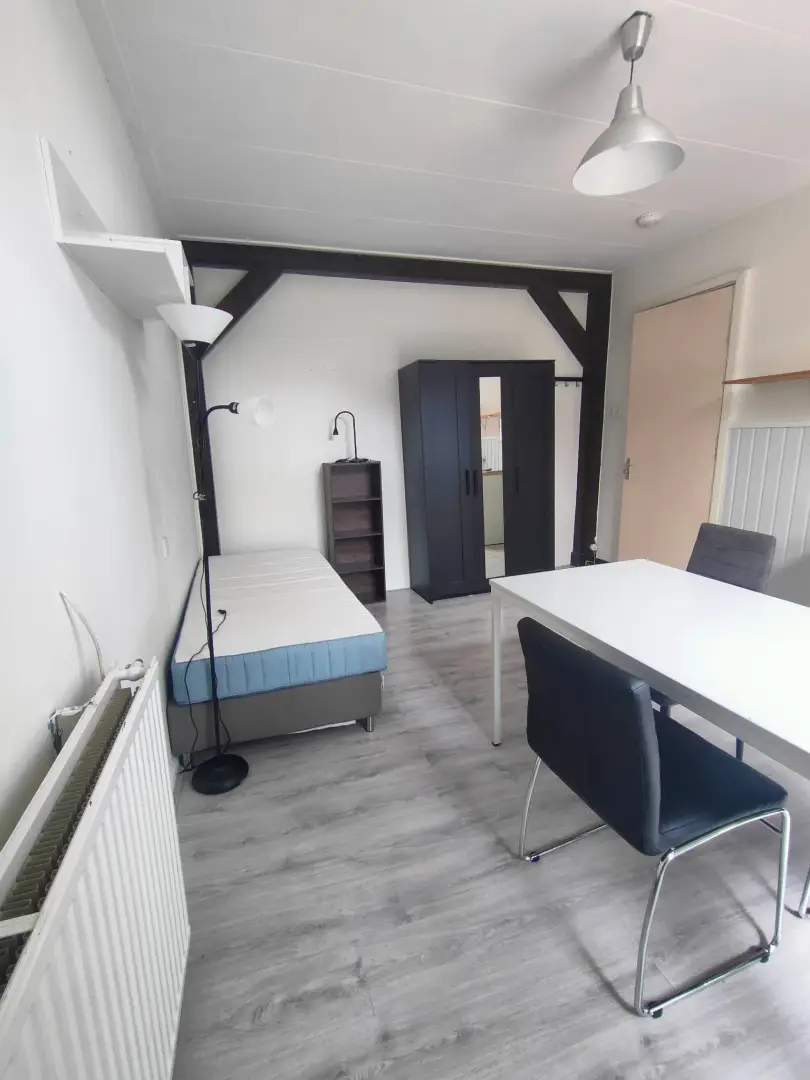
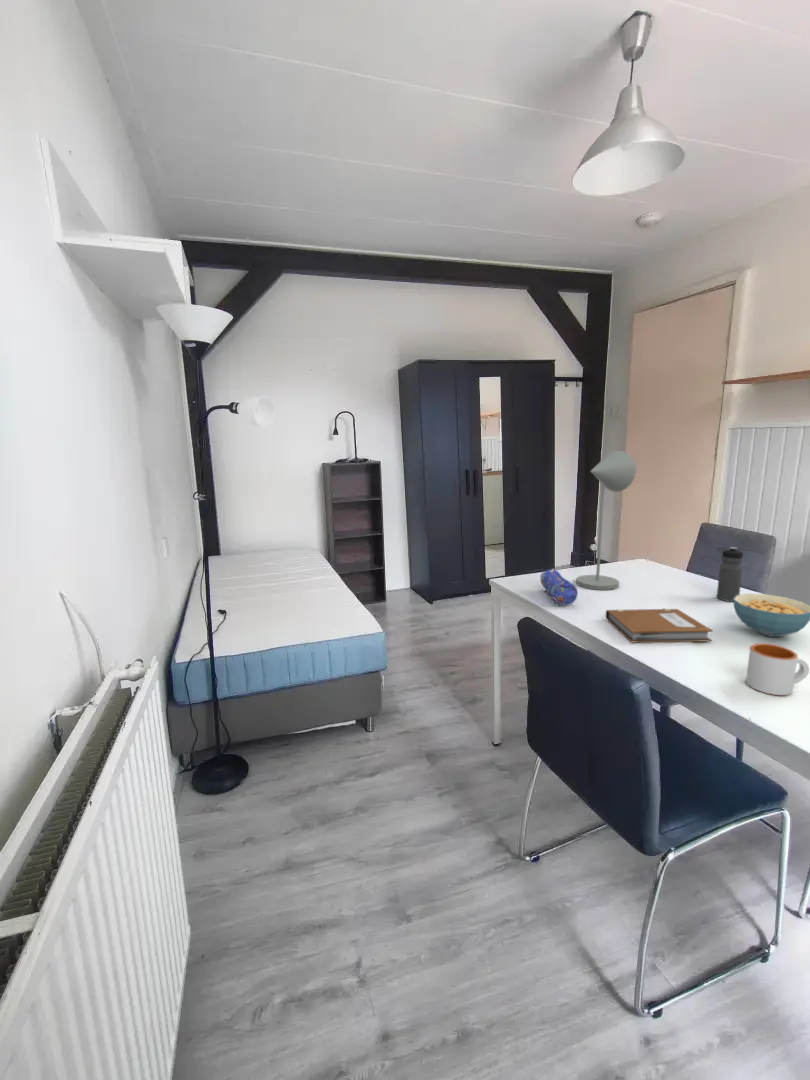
+ desk lamp (601, 519)
+ pencil case (558, 585)
+ mug (777, 669)
+ water bottle (730, 573)
+ notebook (657, 623)
+ cereal bowl (770, 618)
